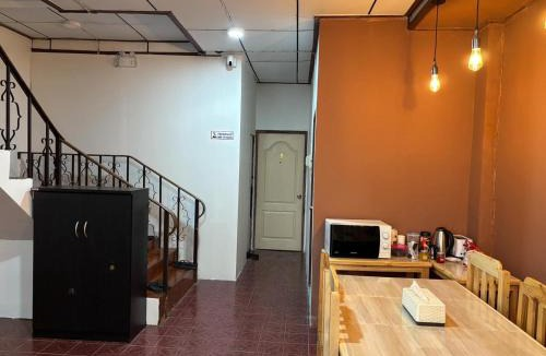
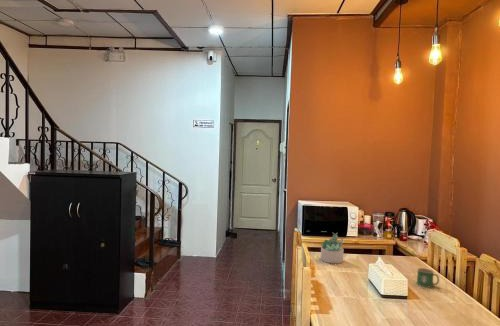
+ succulent plant (332, 246)
+ mug (427, 278)
